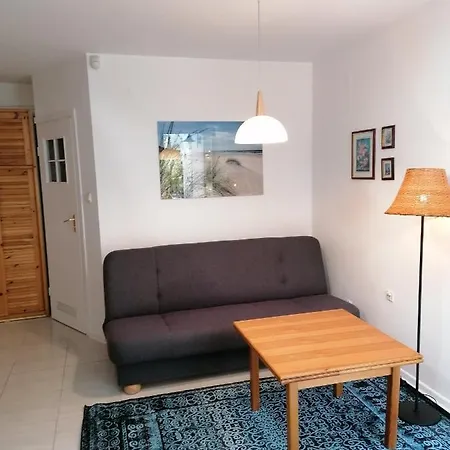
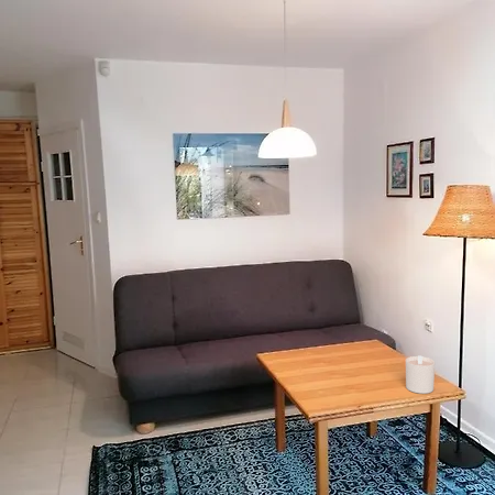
+ candle (419, 372)
